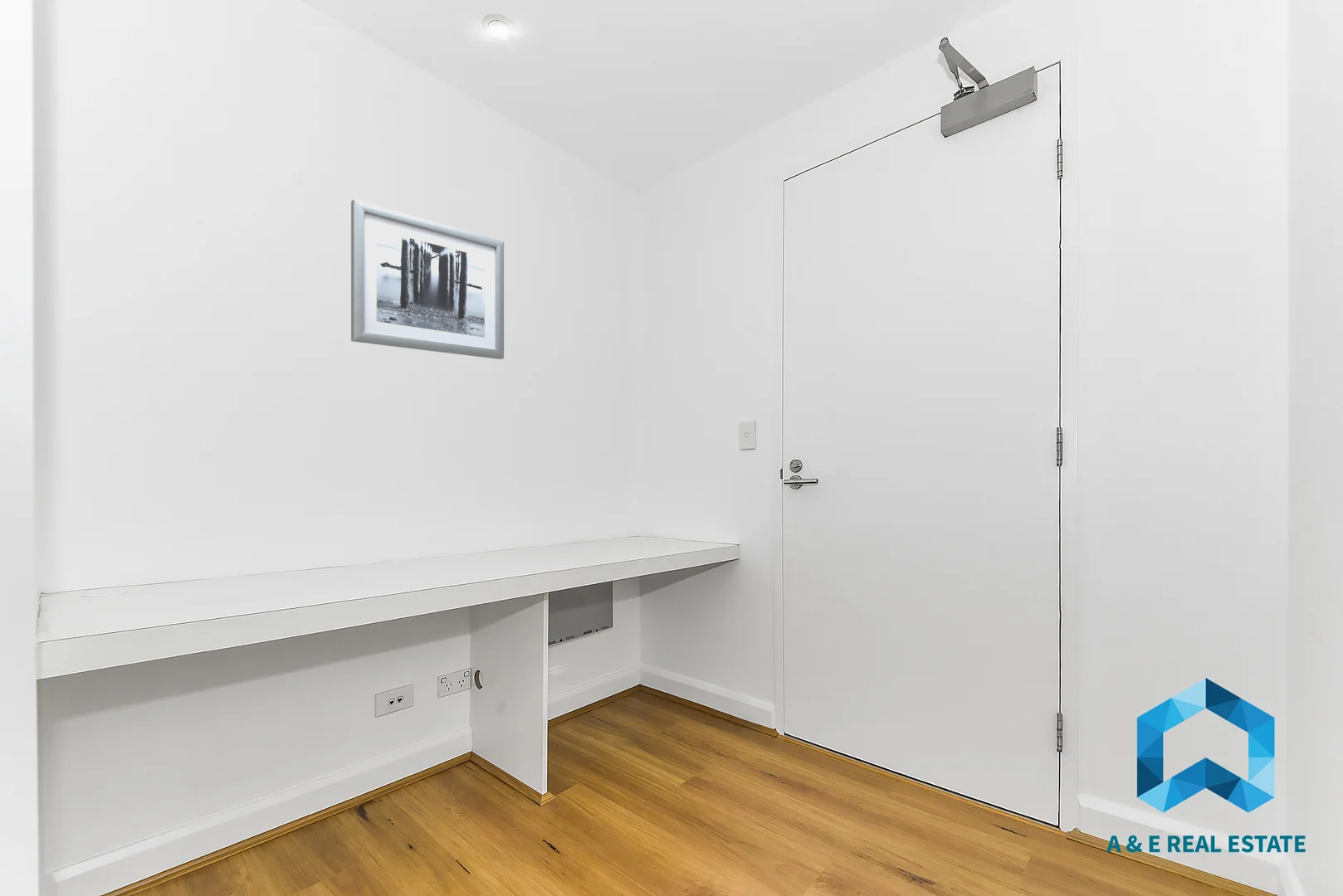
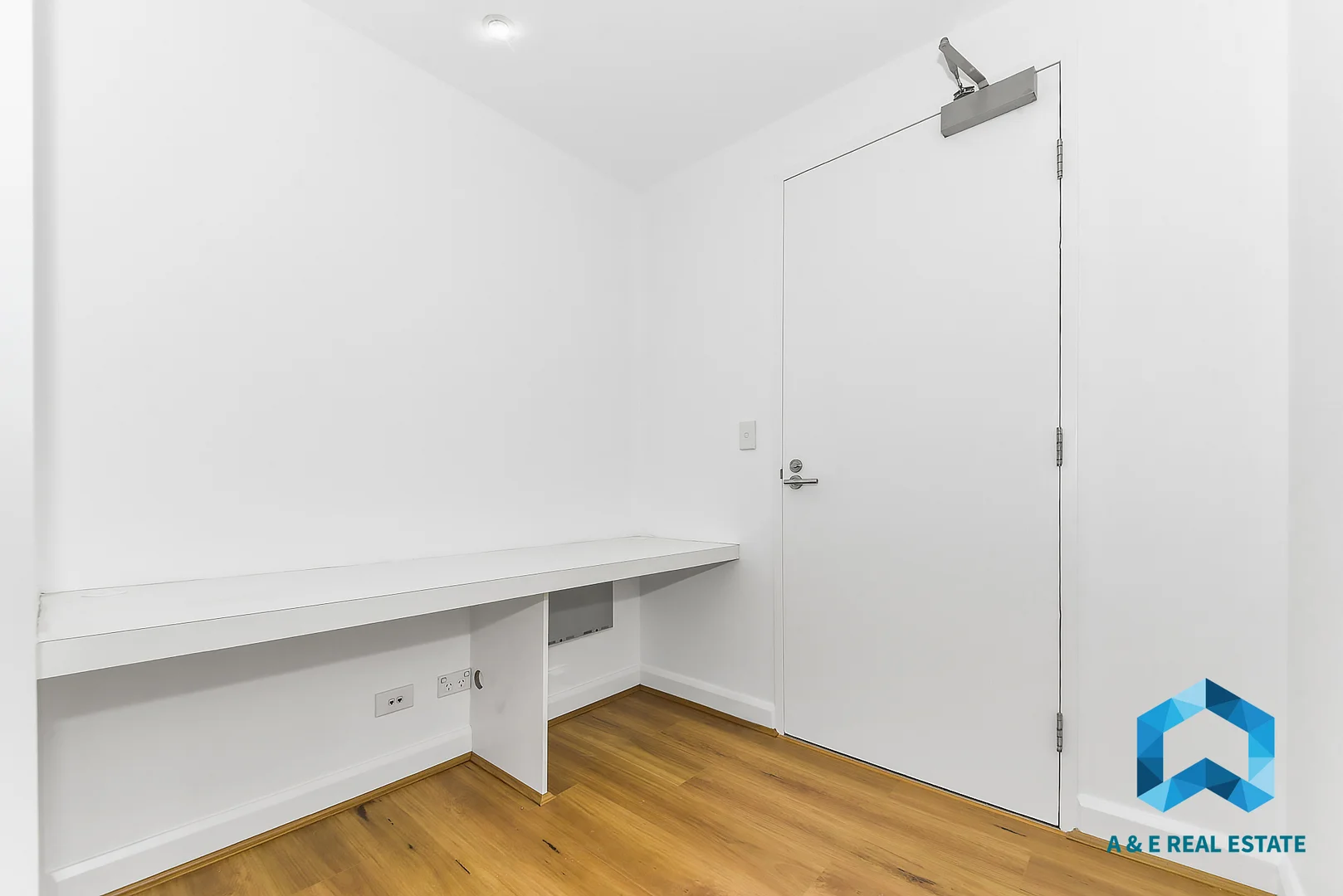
- wall art (434, 287)
